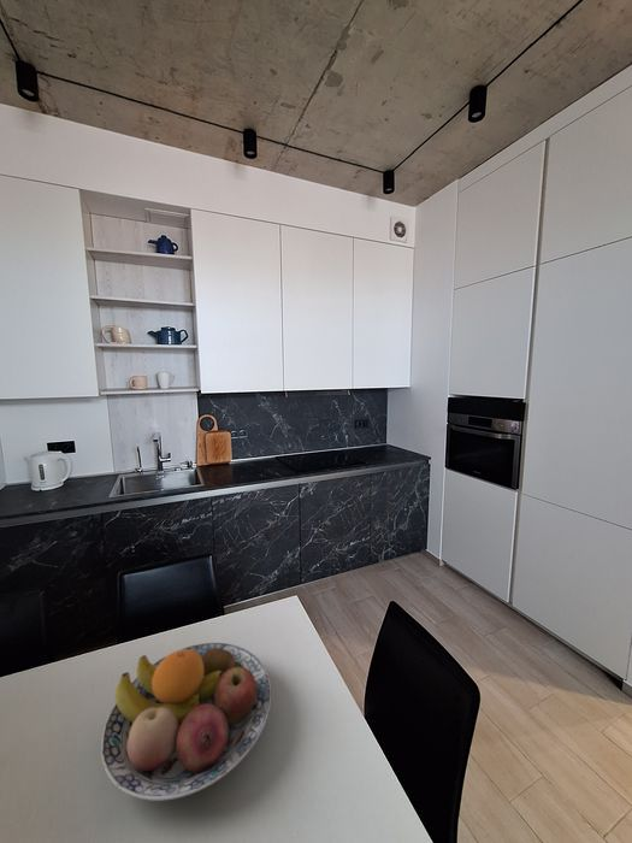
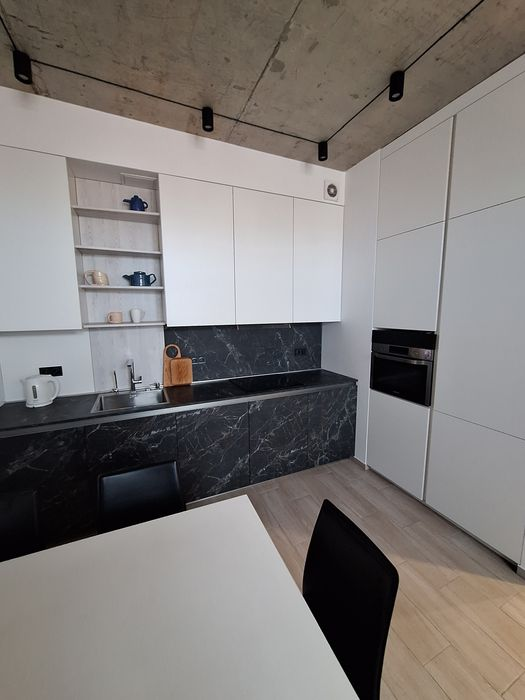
- fruit bowl (193, 697)
